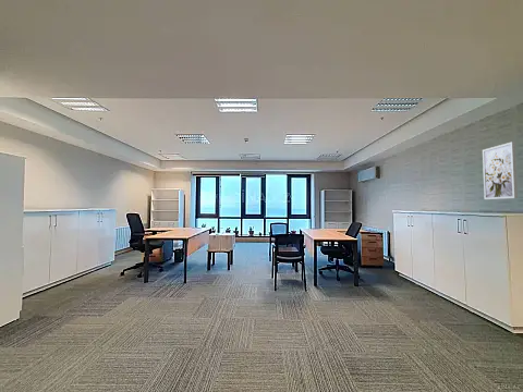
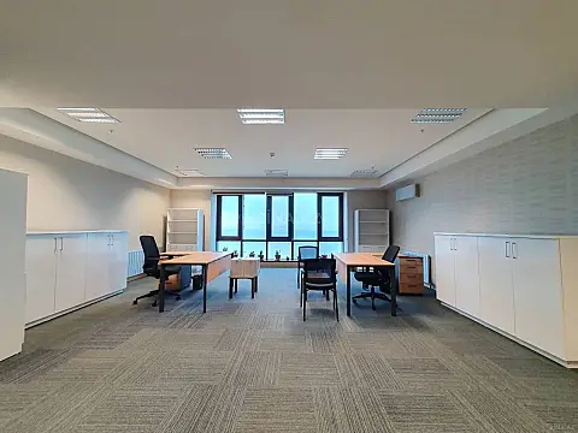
- wall art (498, 172)
